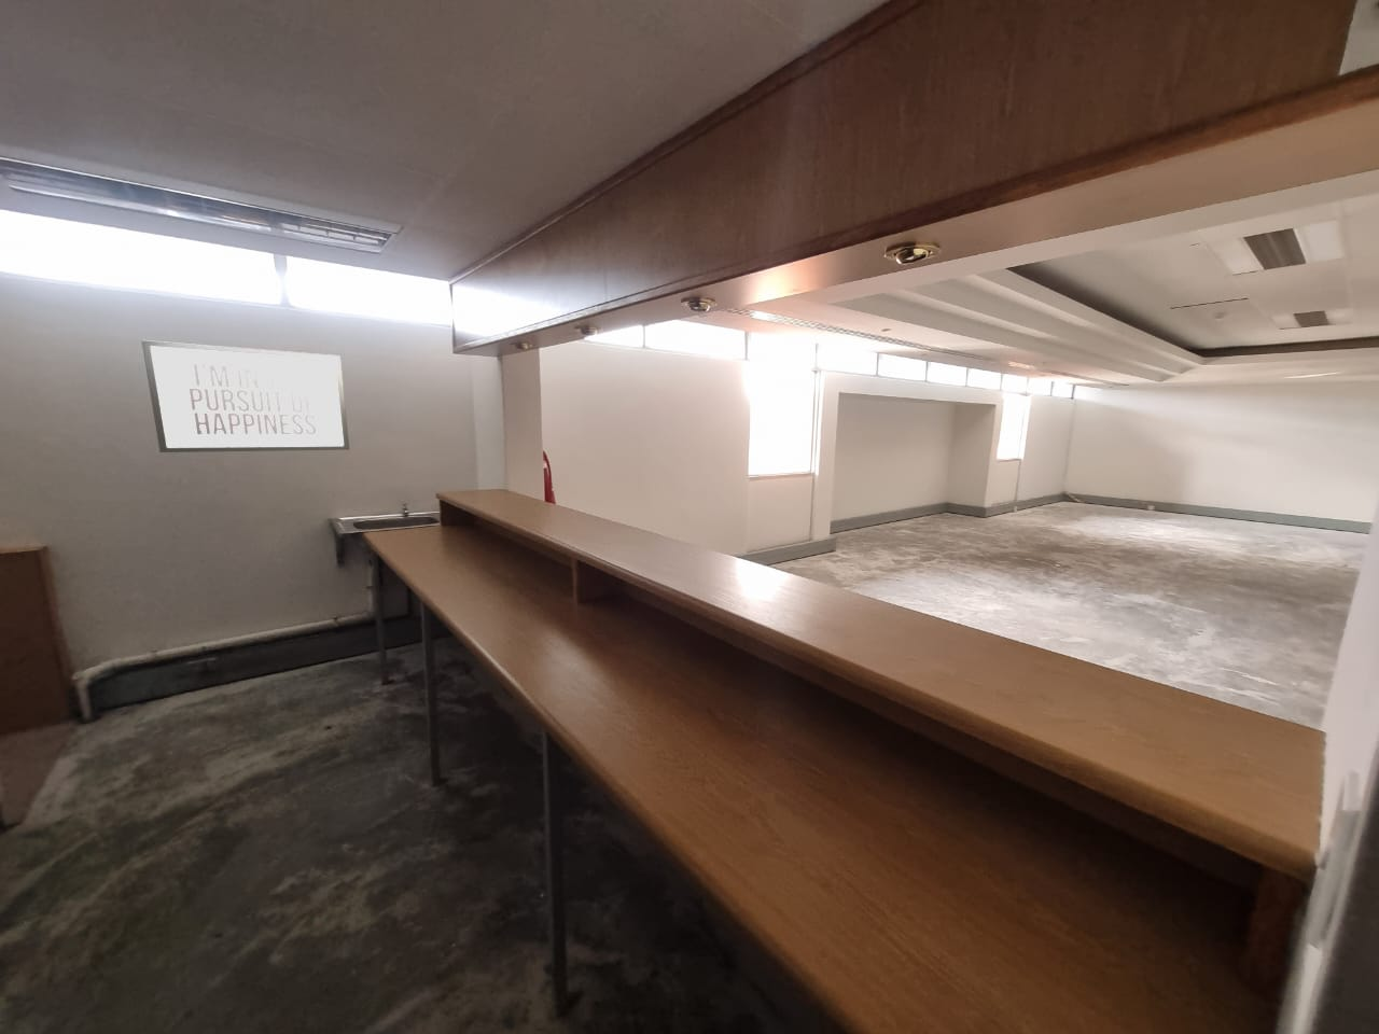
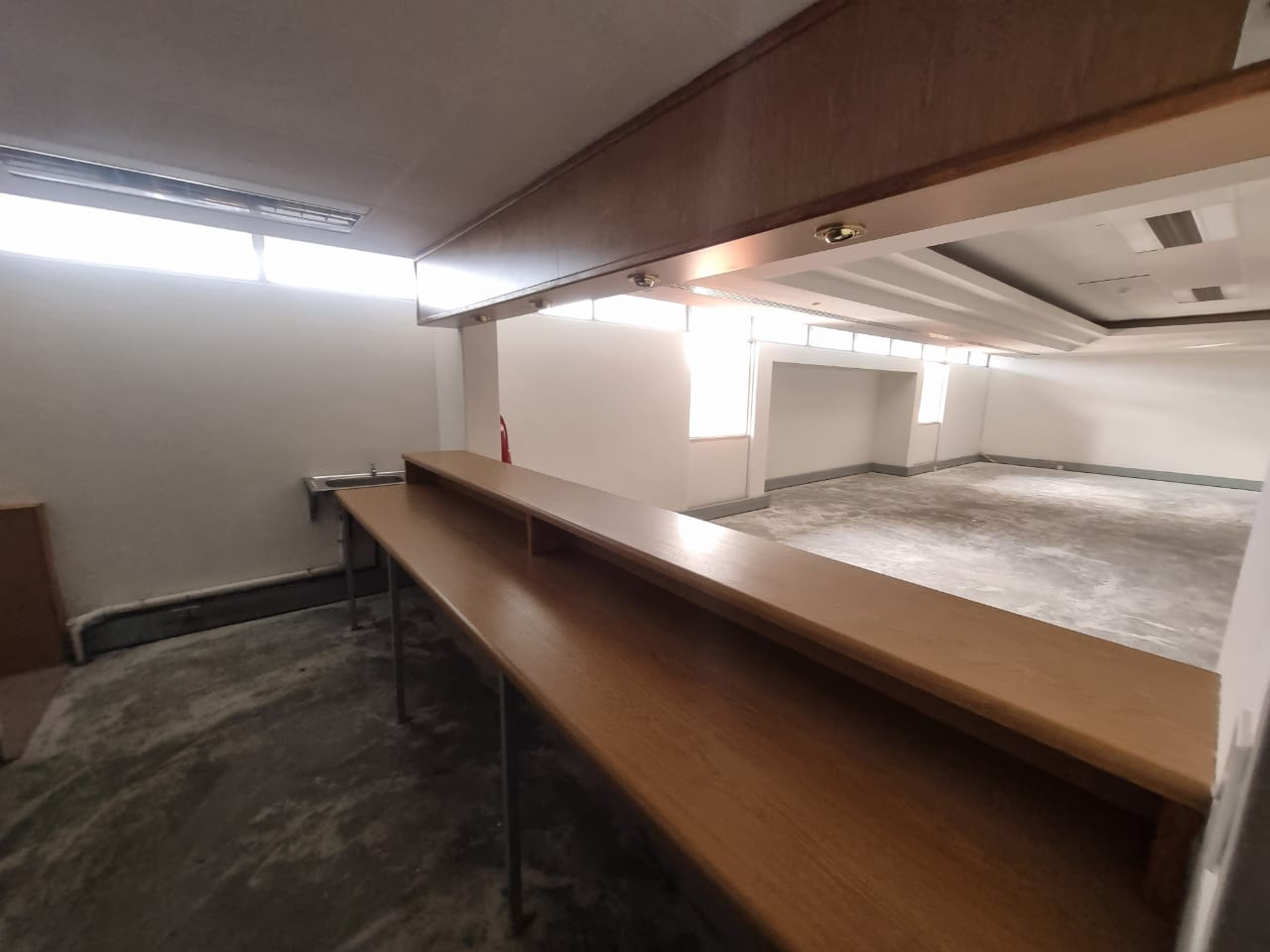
- mirror (256, 401)
